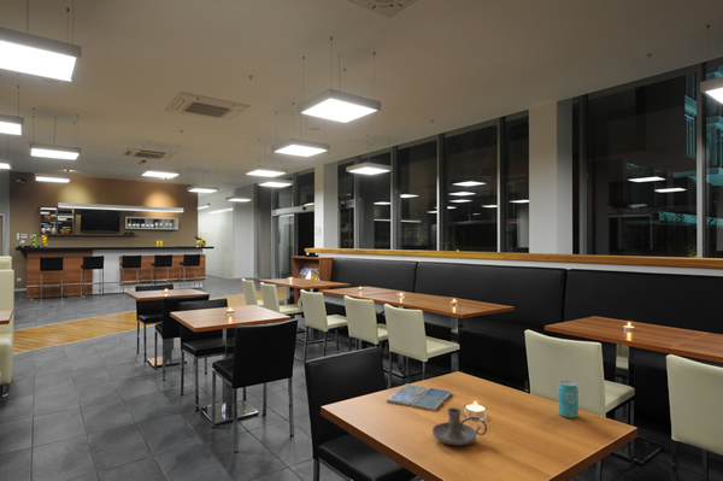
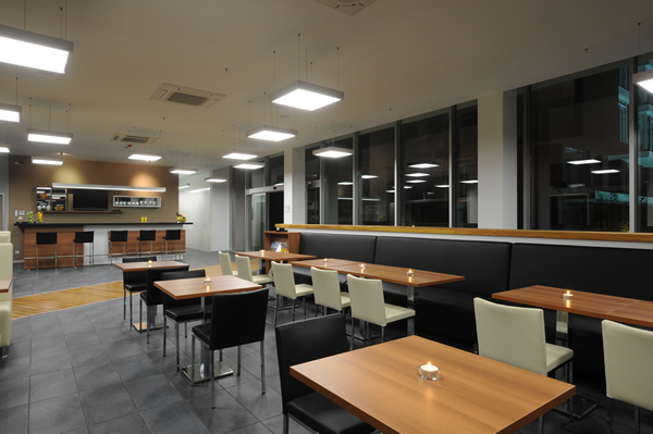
- drink coaster (419, 395)
- beverage can (568, 399)
- candle holder (459, 424)
